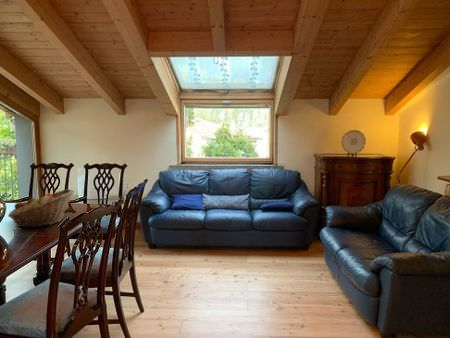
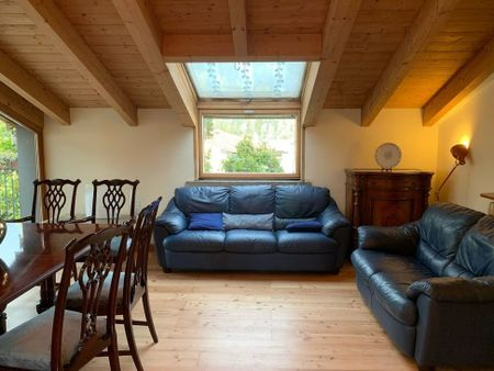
- fruit basket (42, 206)
